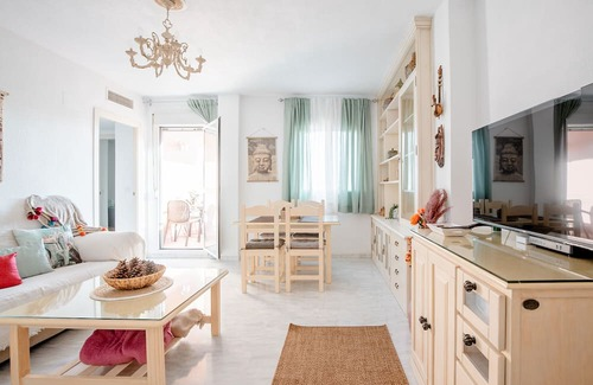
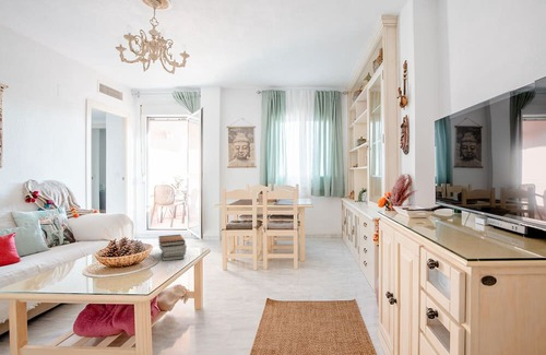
+ book stack (171, 247)
